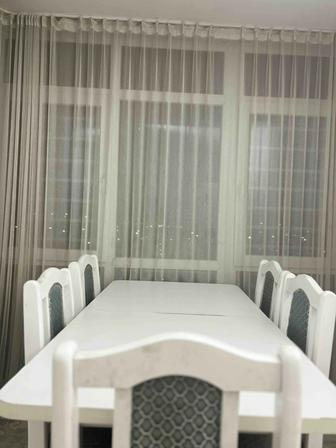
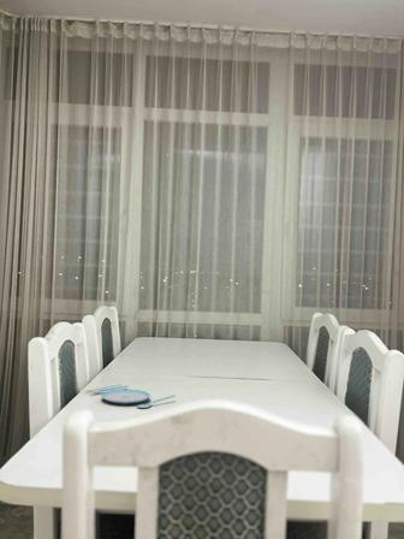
+ plate (126, 395)
